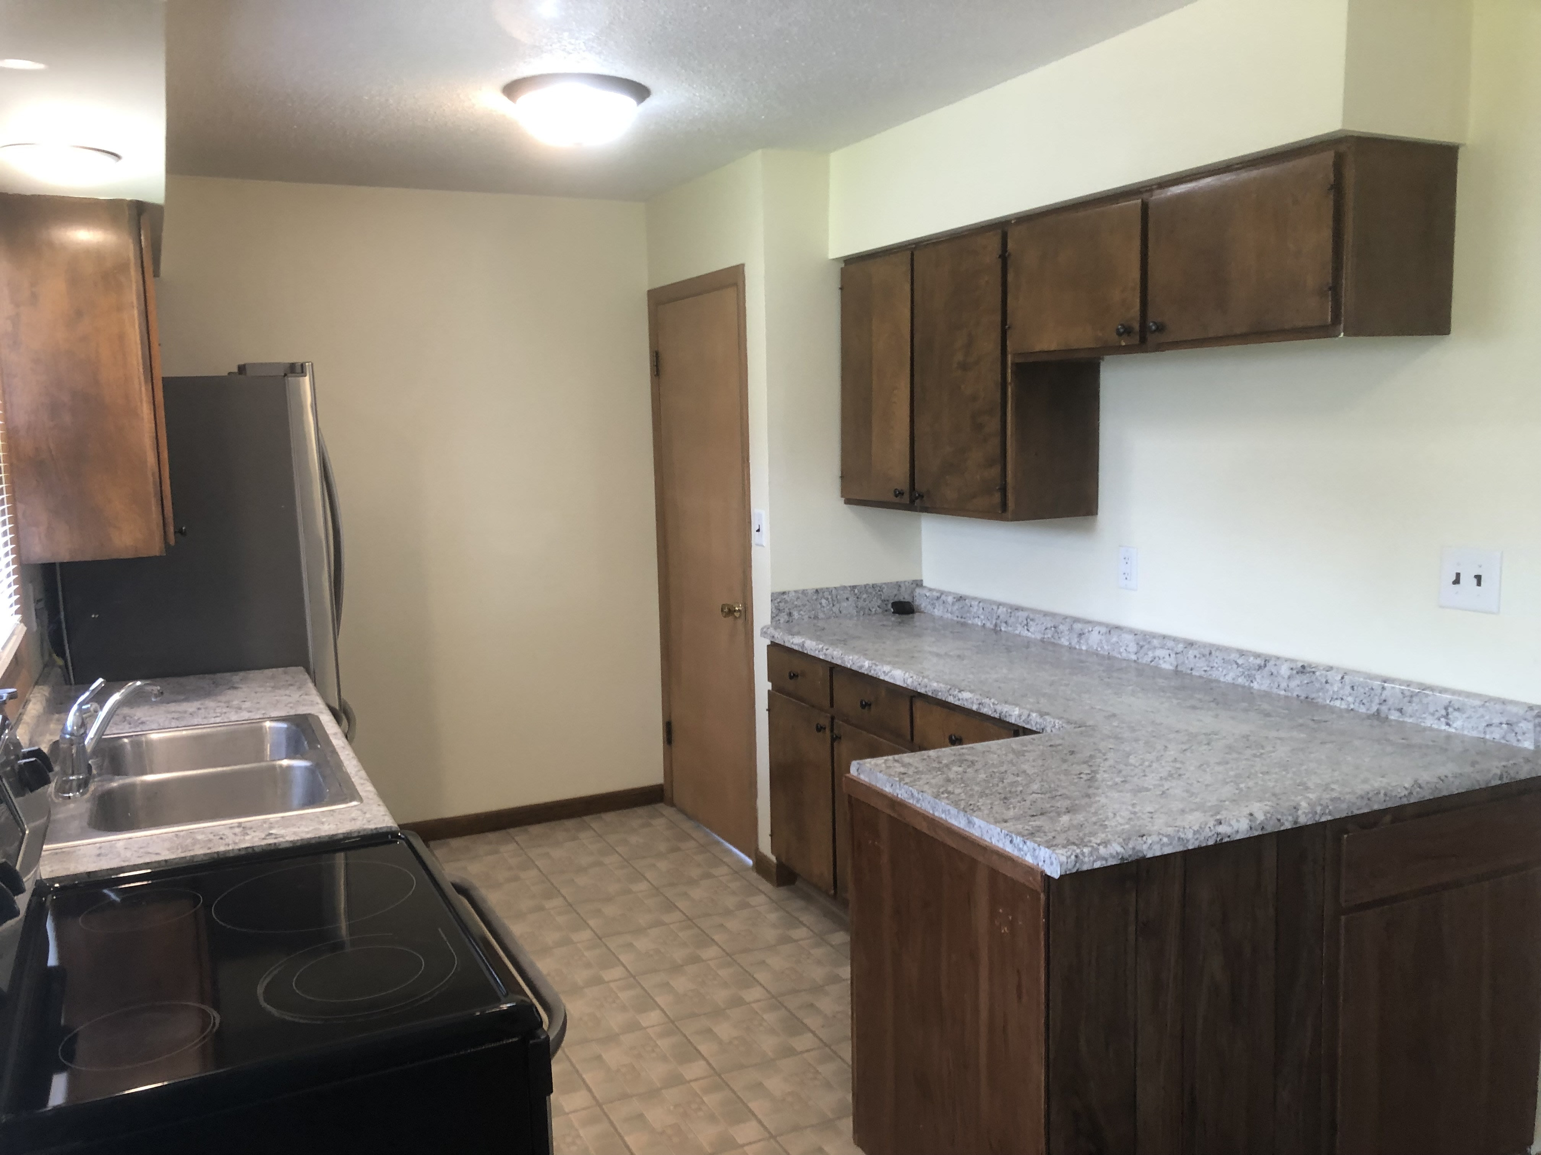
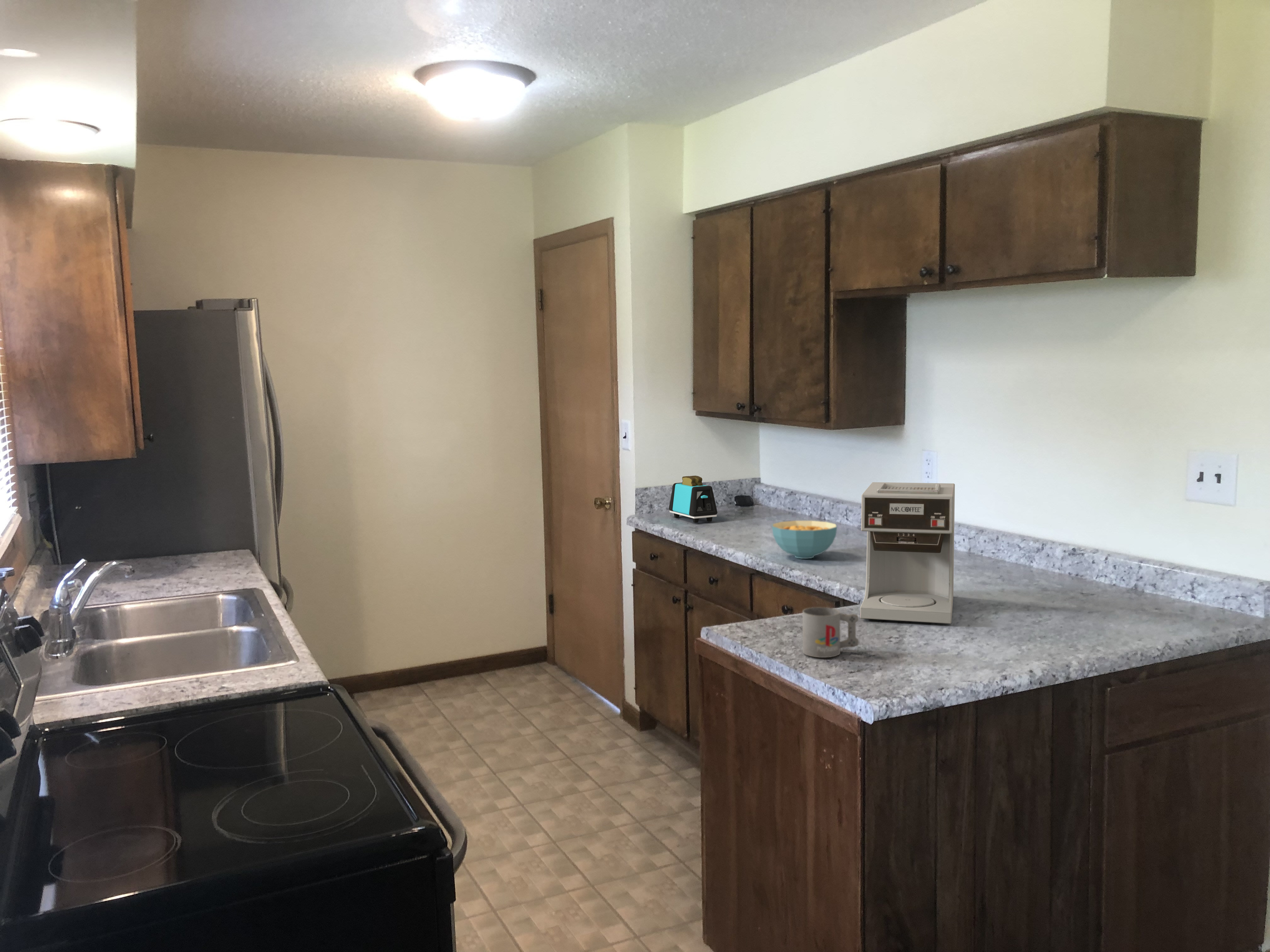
+ mug (831, 631)
+ cereal bowl (804, 541)
+ toaster (692, 498)
+ coffee maker (909, 547)
